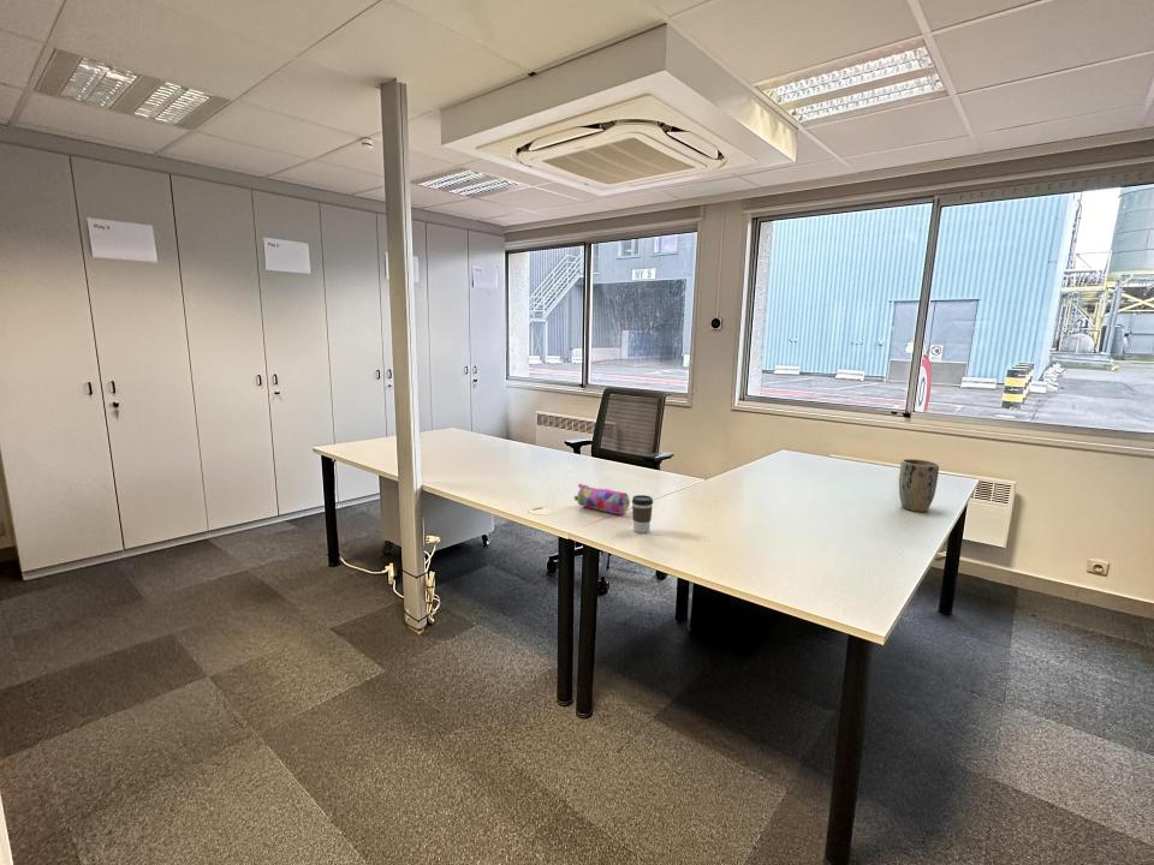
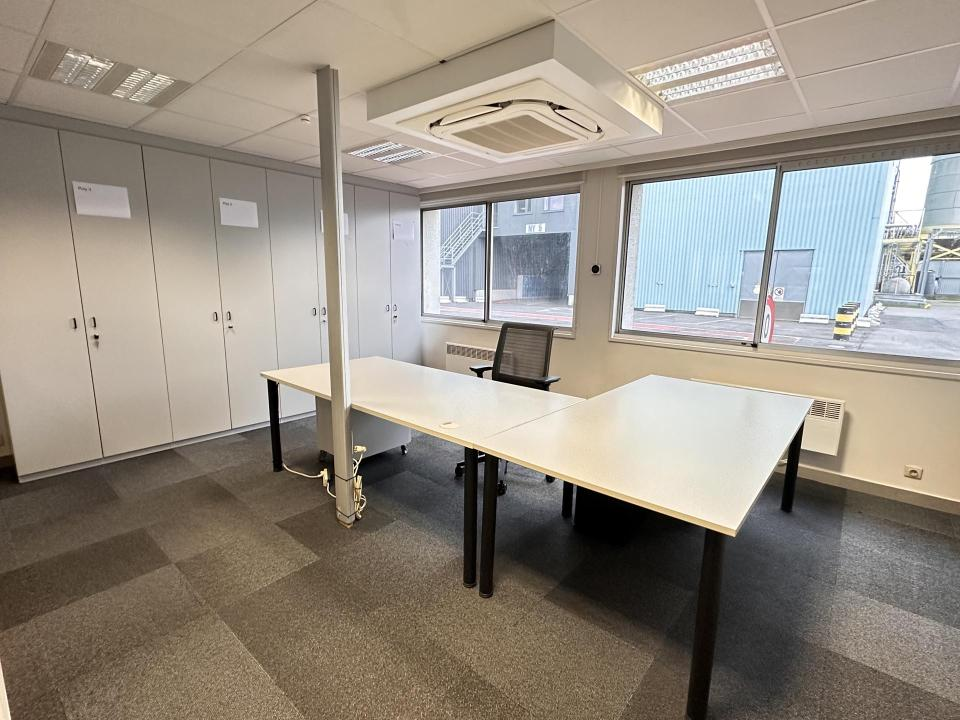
- pencil case (601, 499)
- plant pot (916, 485)
- coffee cup (642, 513)
